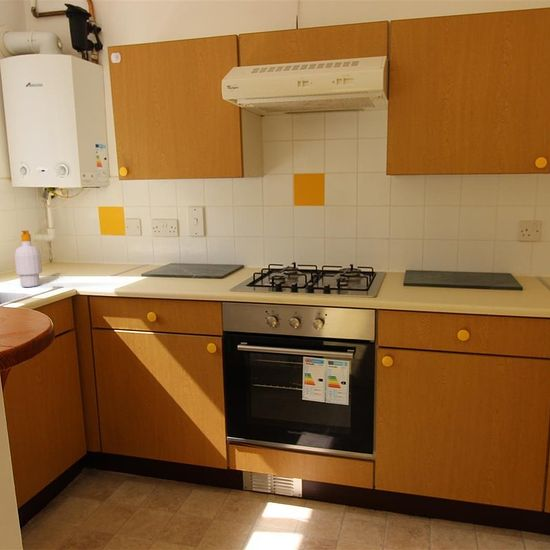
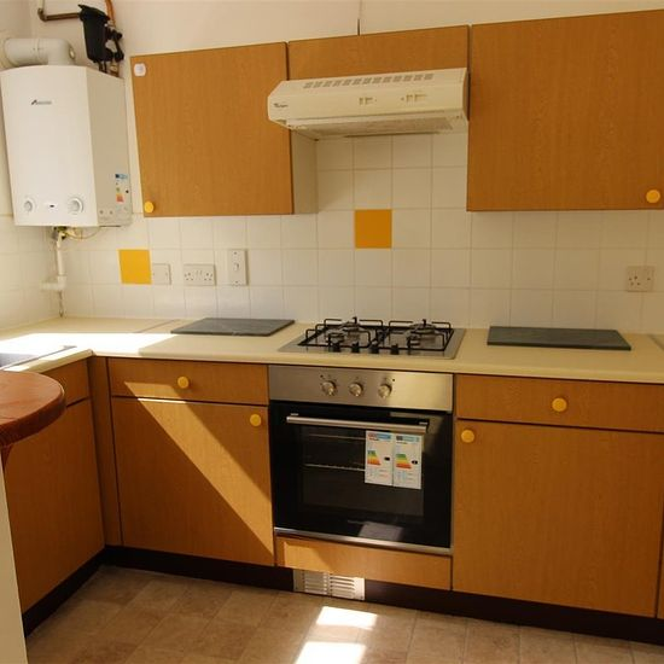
- soap bottle (27, 258)
